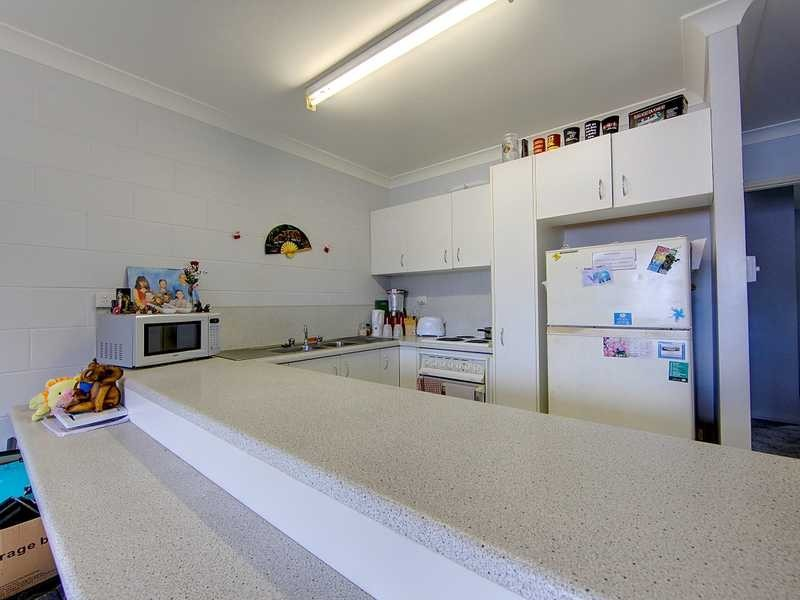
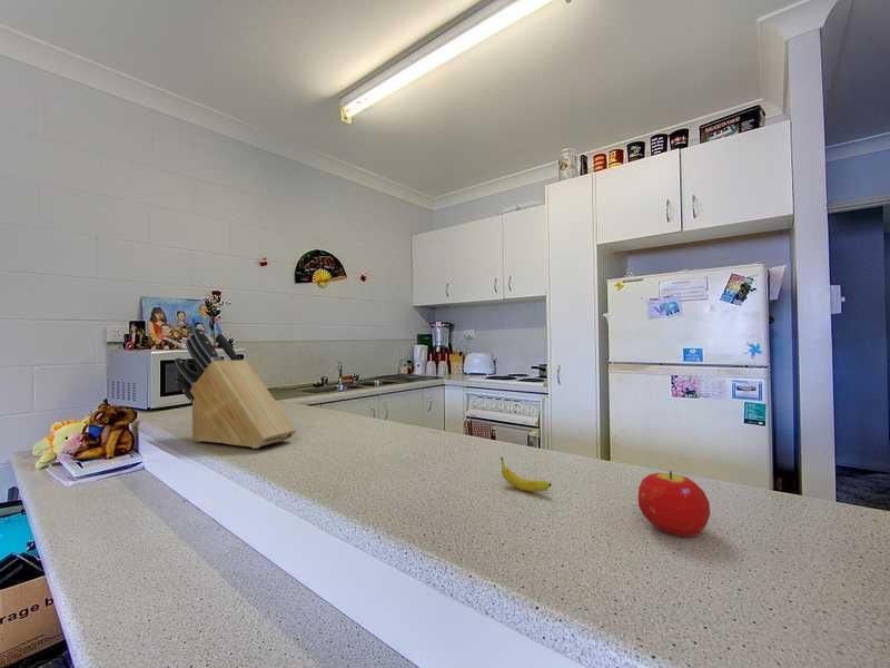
+ knife block (231, 383)
+ fruit (673, 499)
+ fruit (524, 479)
